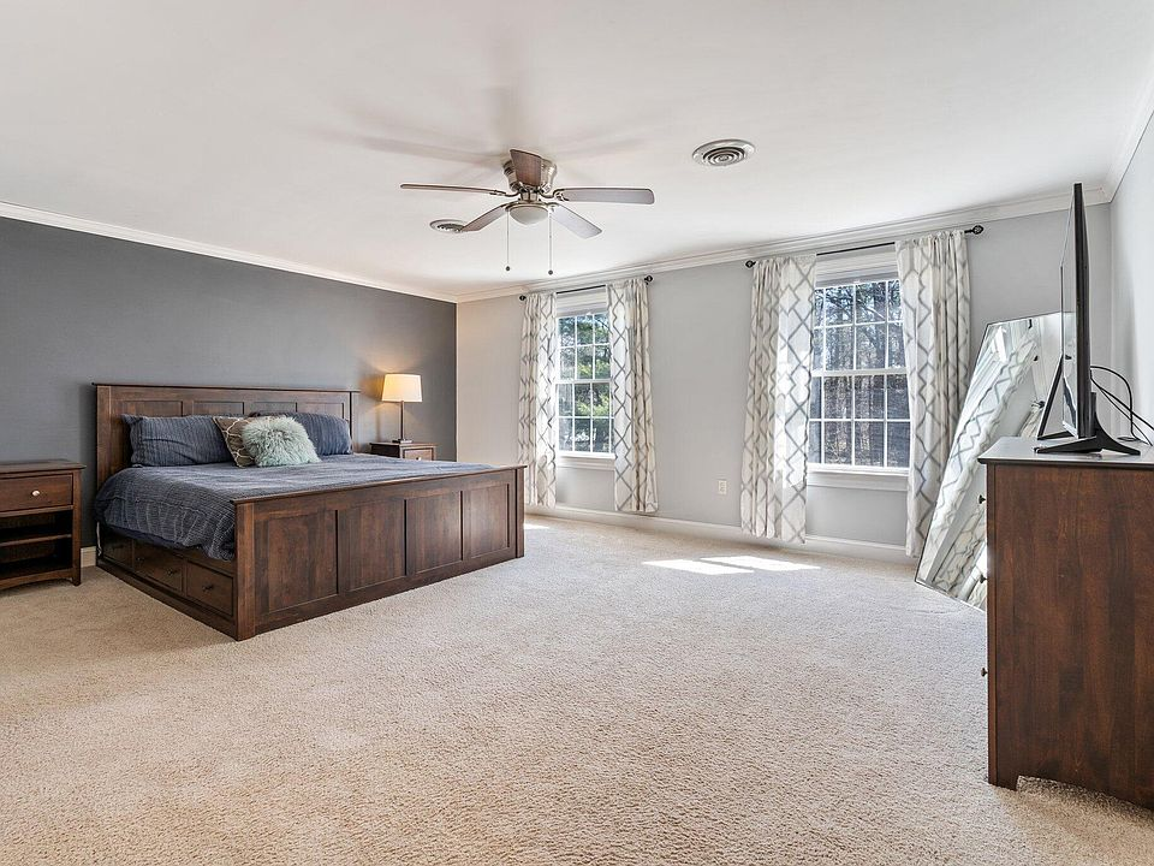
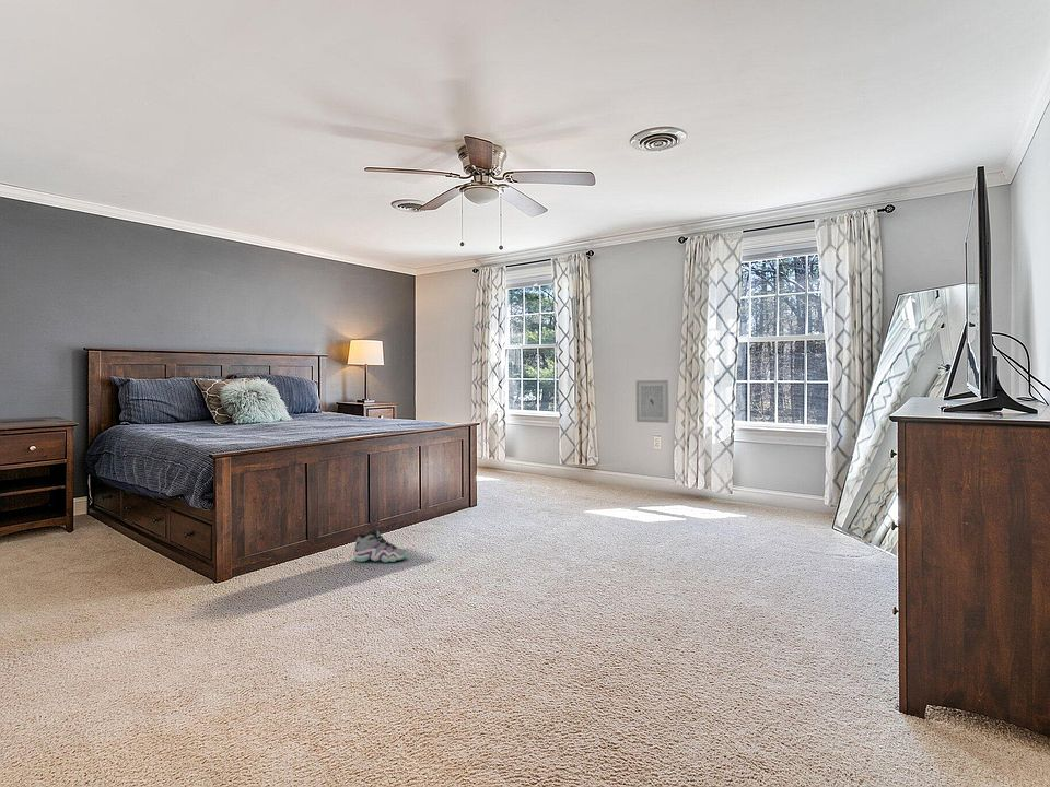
+ wall art (652, 401)
+ sneaker (381, 541)
